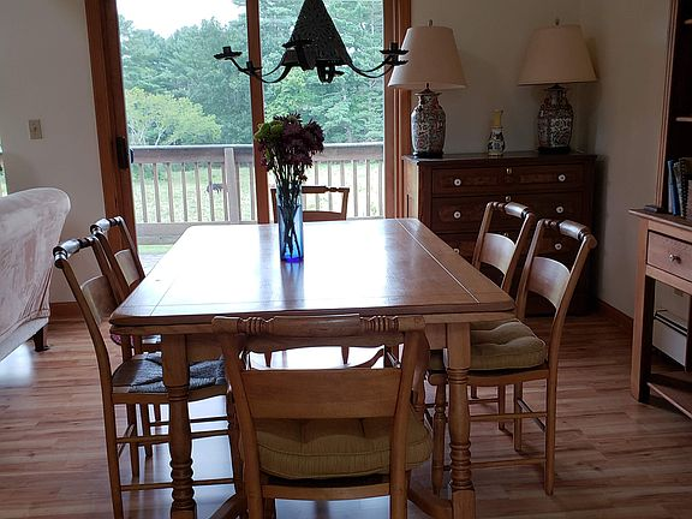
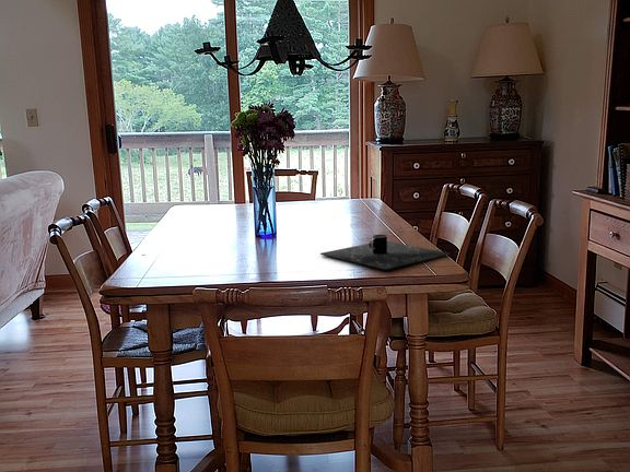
+ placemat (384, 245)
